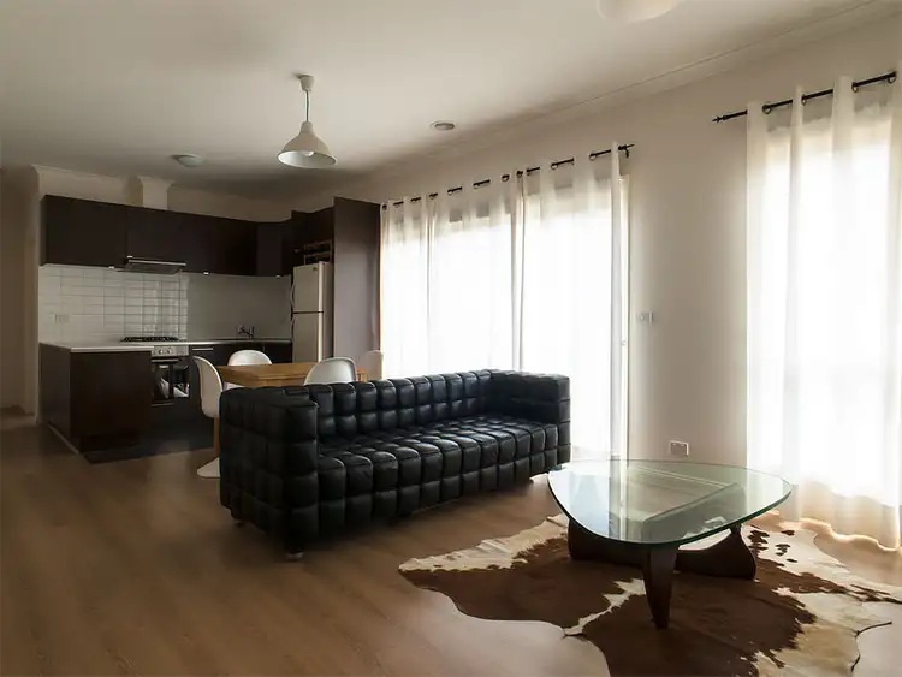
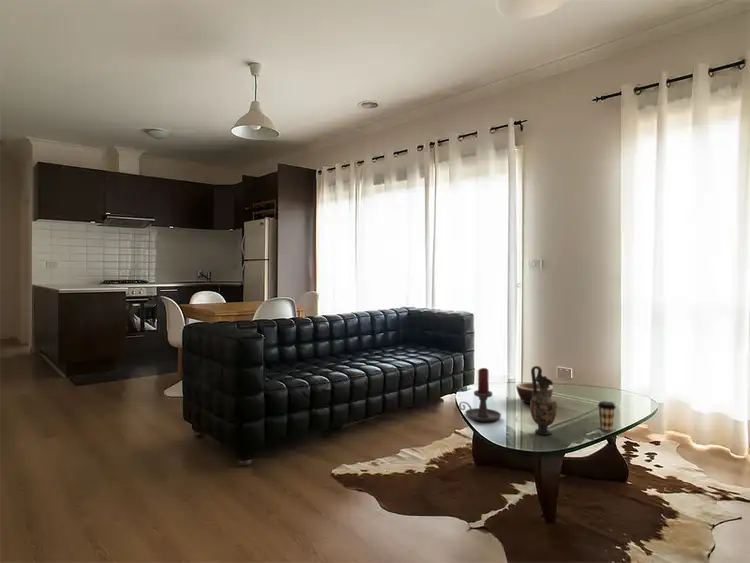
+ vase (542, 399)
+ candle holder (478, 392)
+ coffee cup (606, 415)
+ bowl (532, 393)
